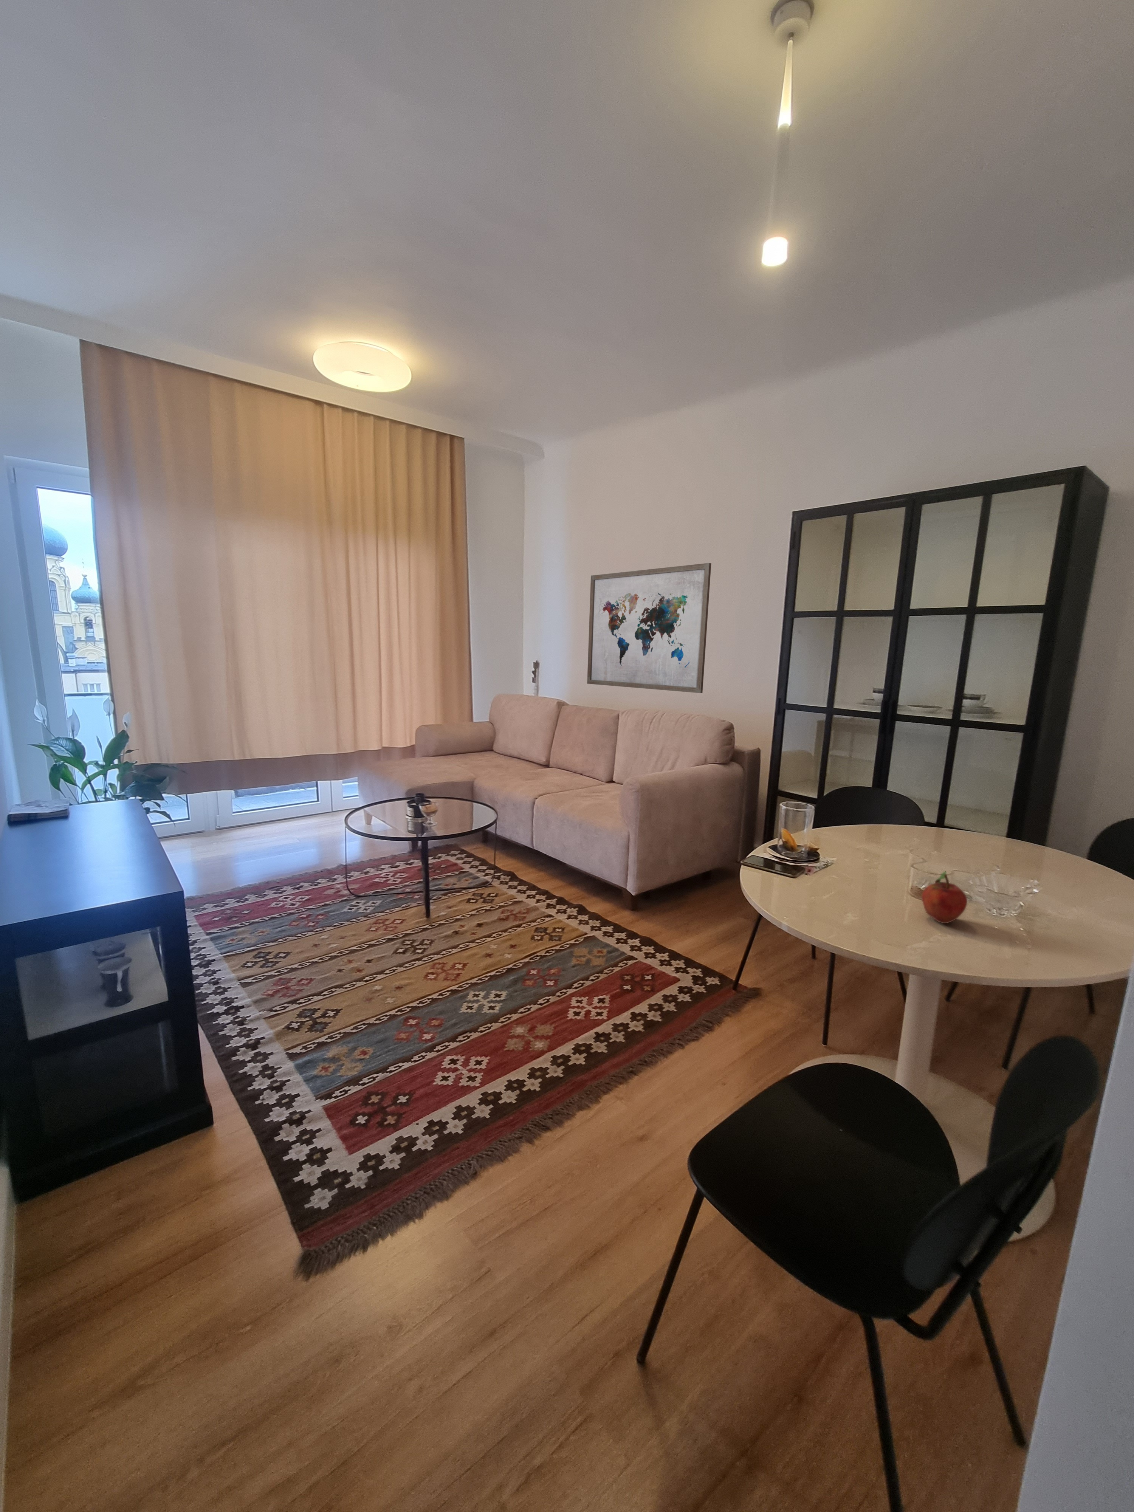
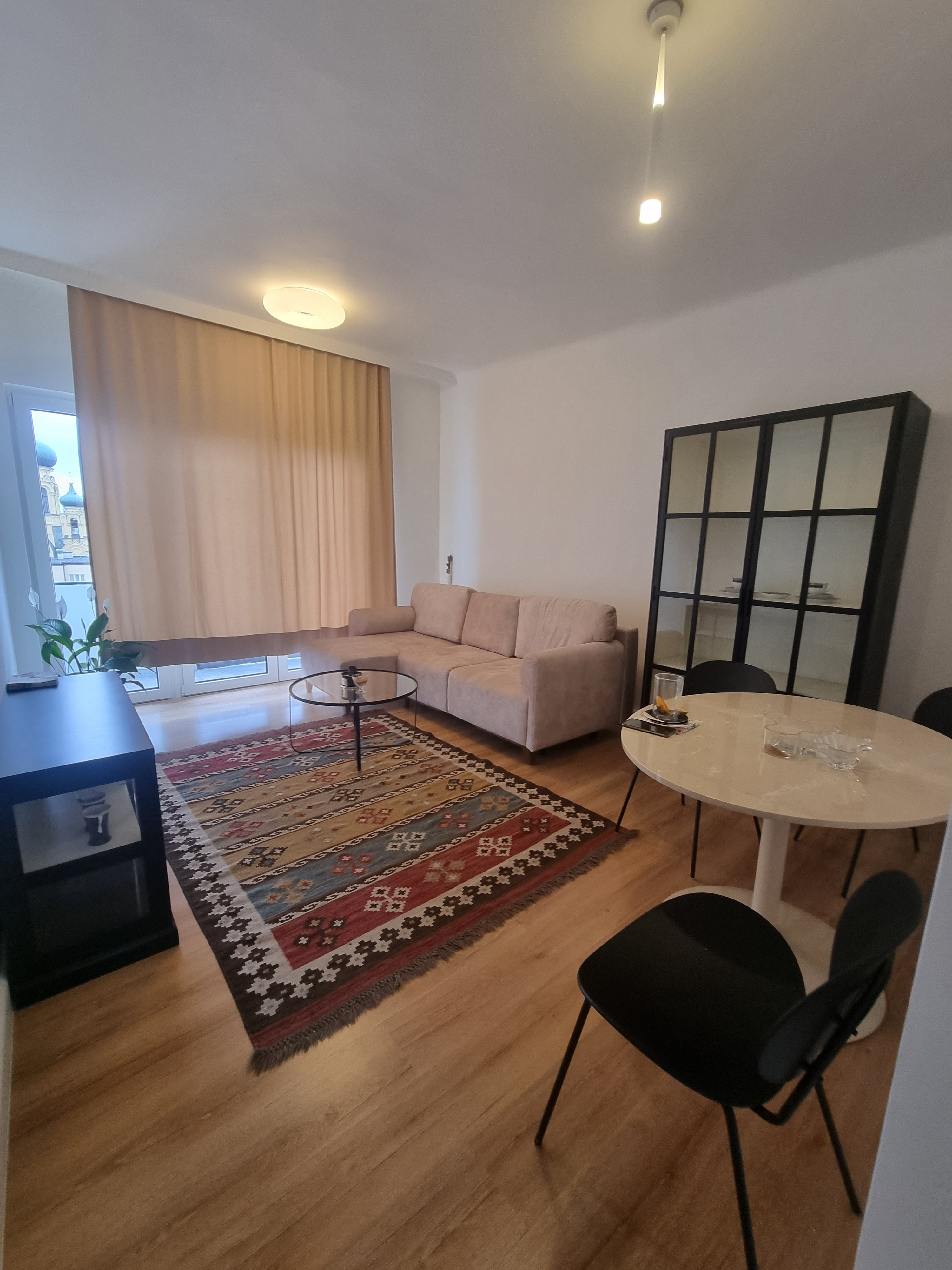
- wall art (642, 630)
- fruit (945, 896)
